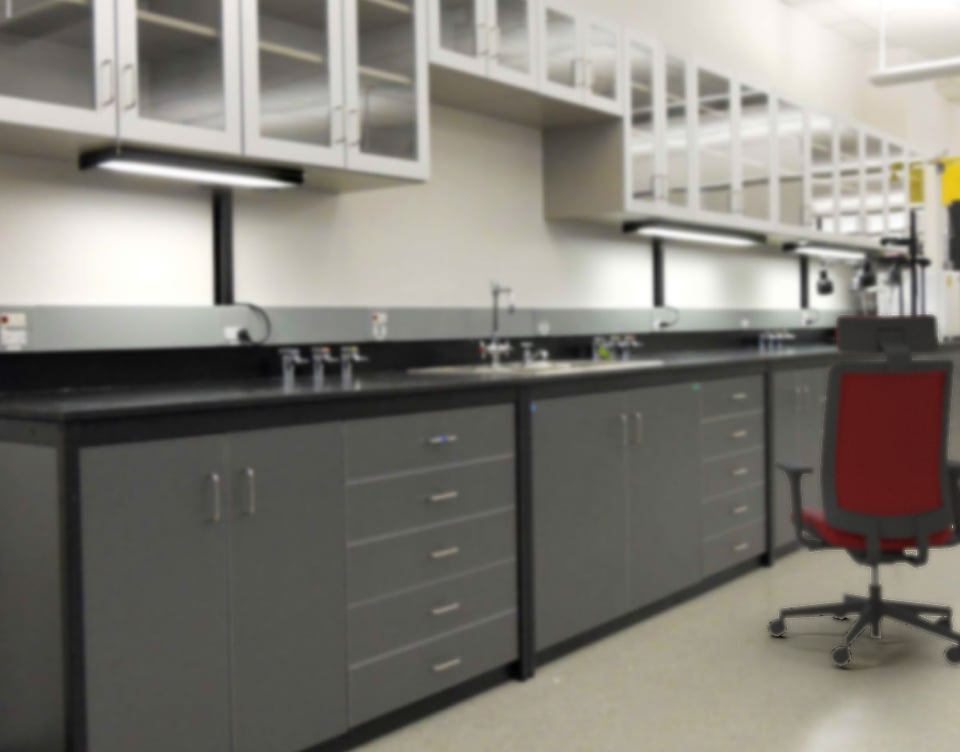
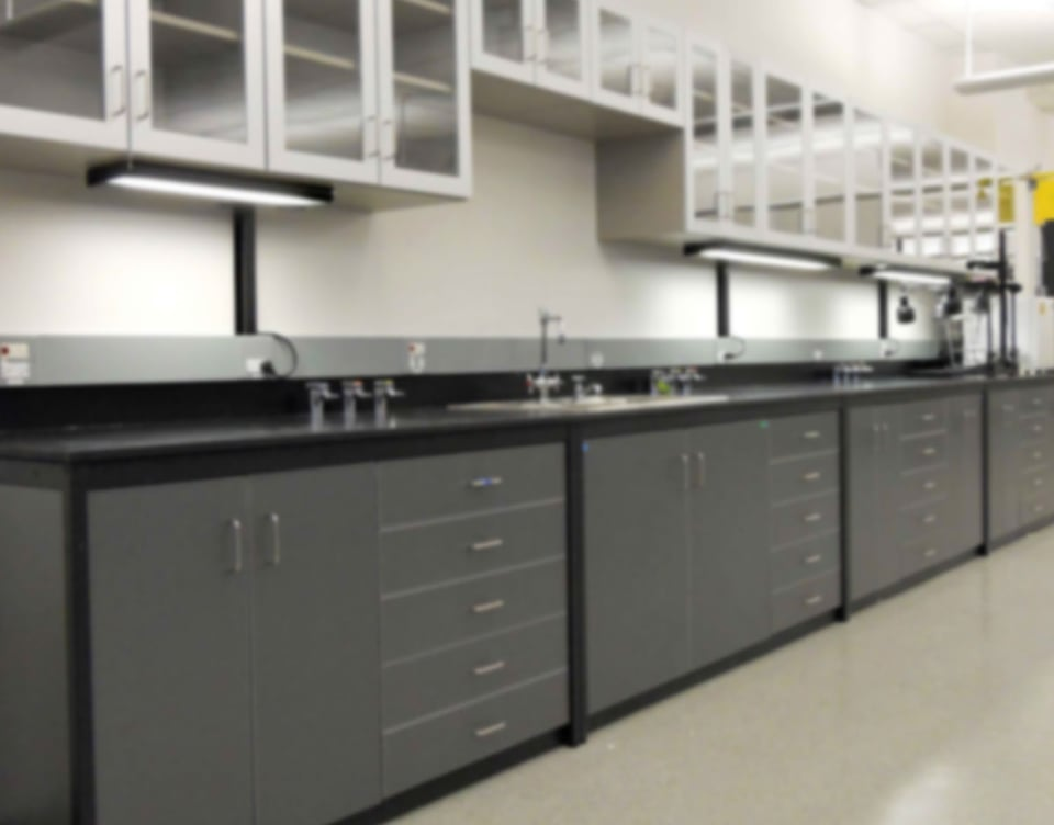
- office chair (866, 478)
